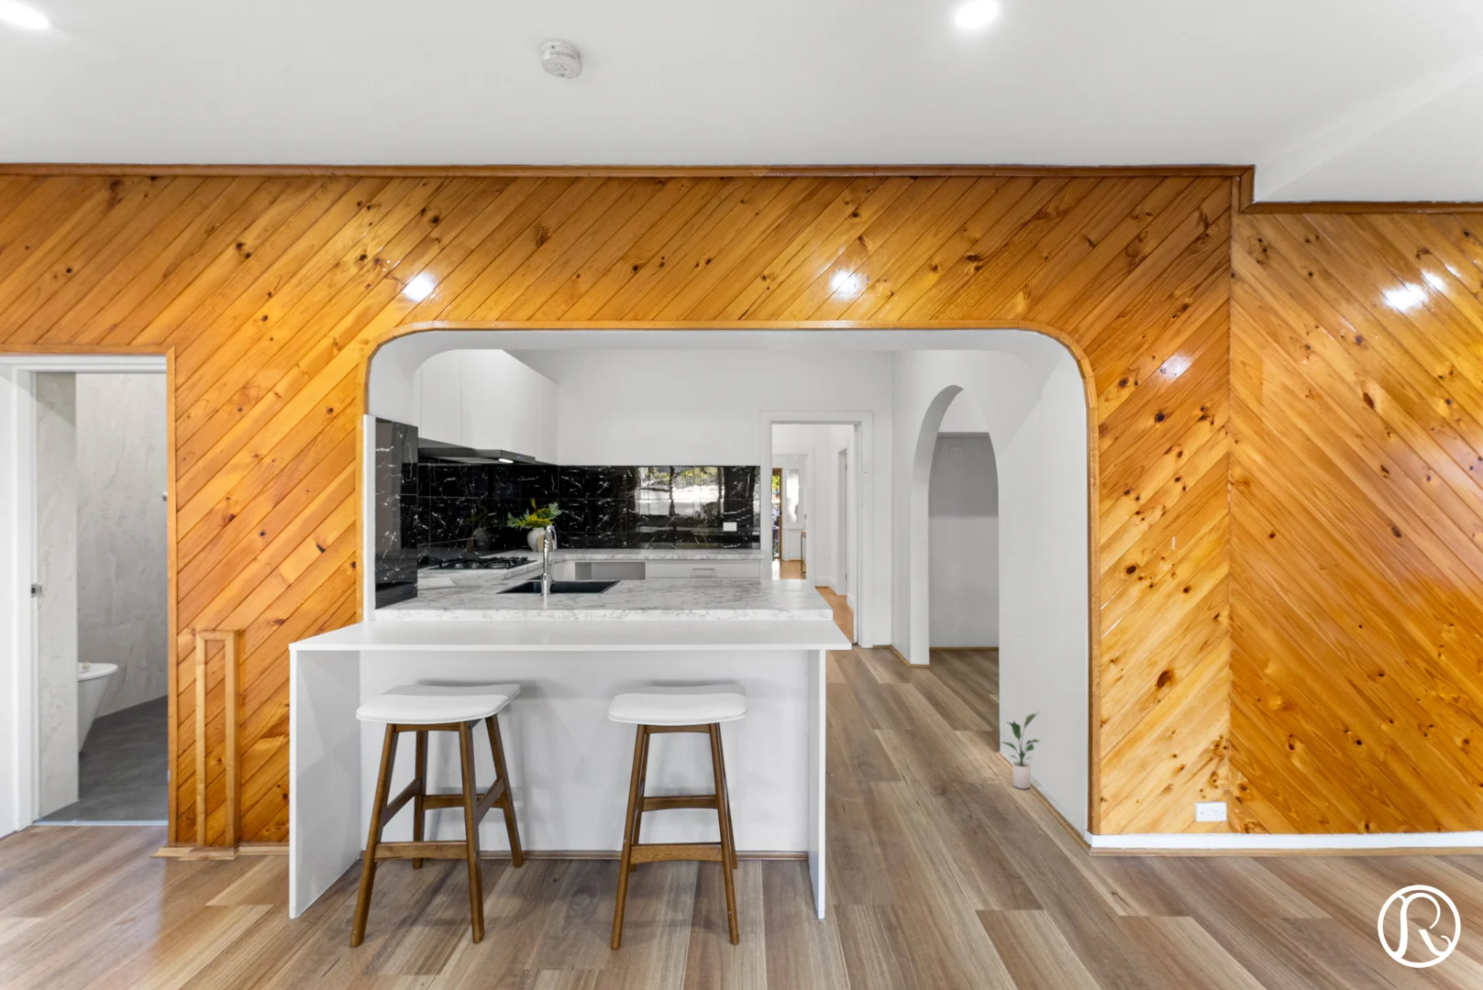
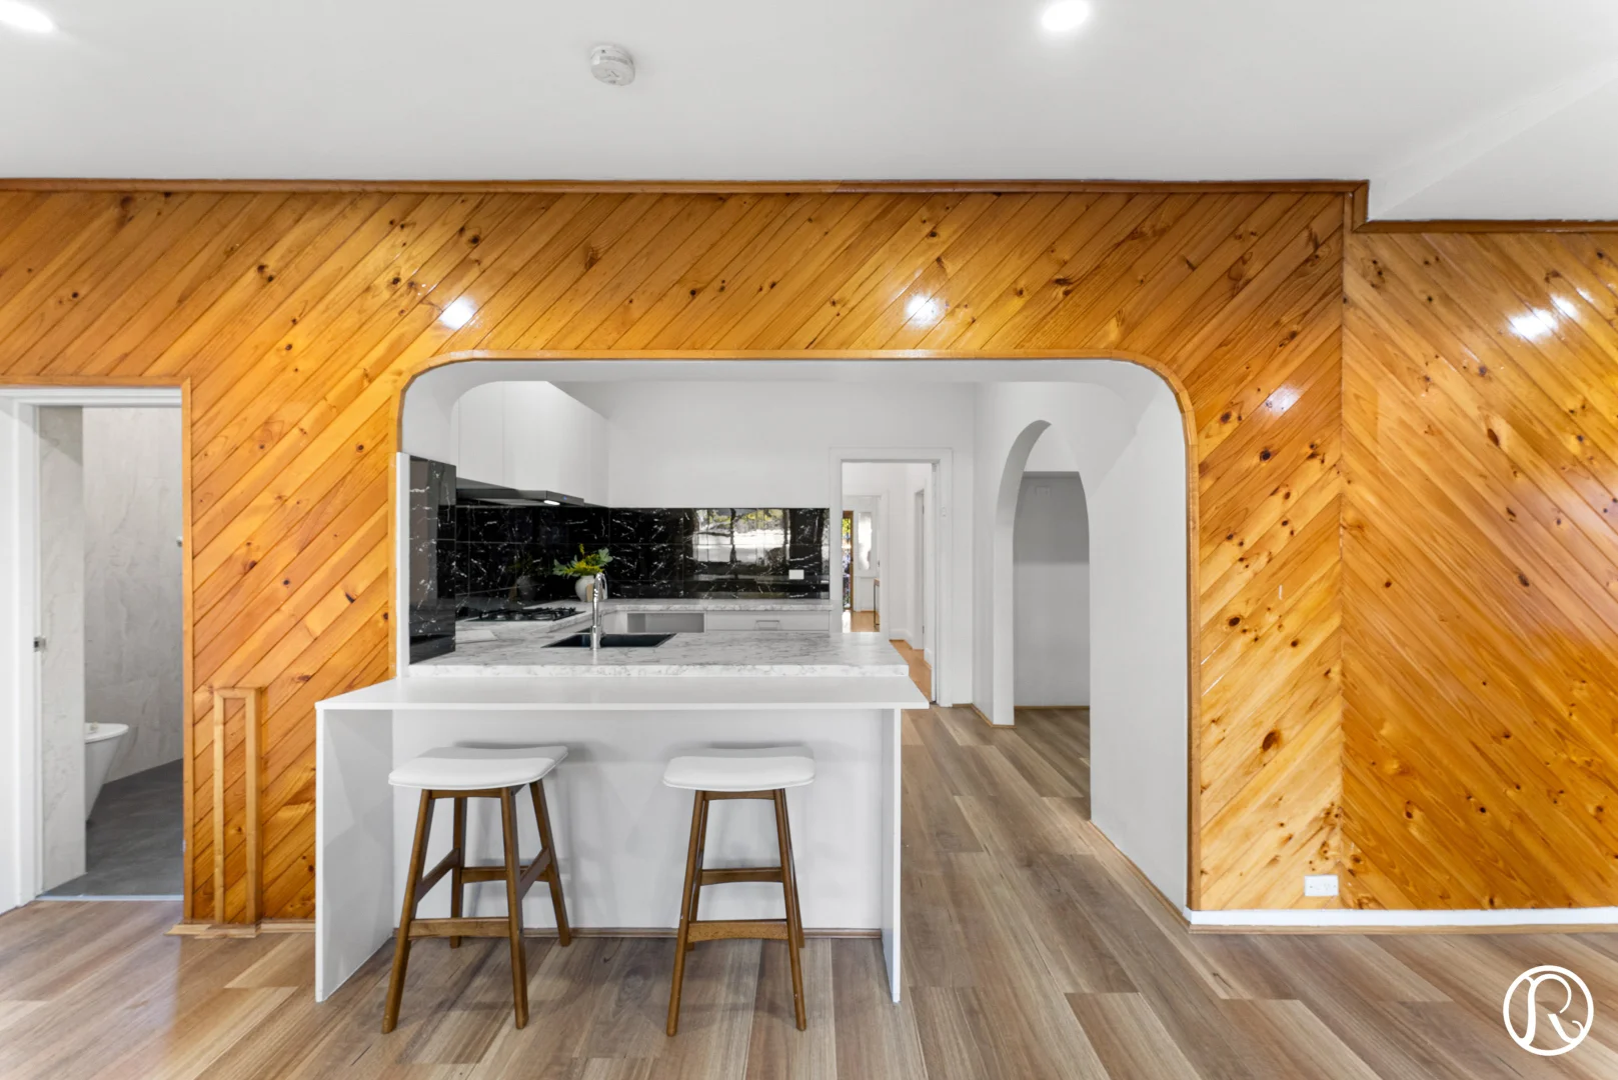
- potted plant (1020, 747)
